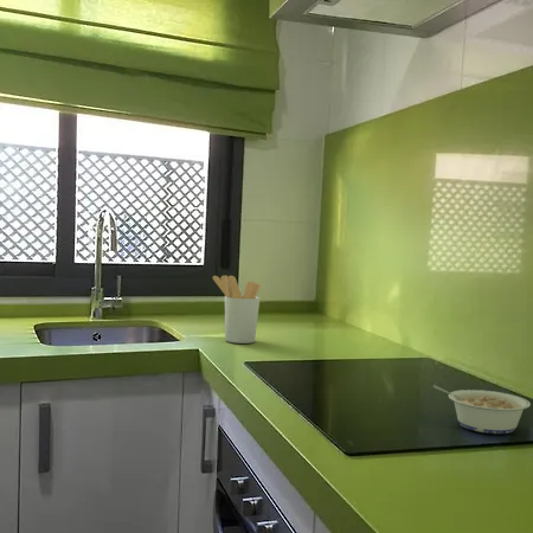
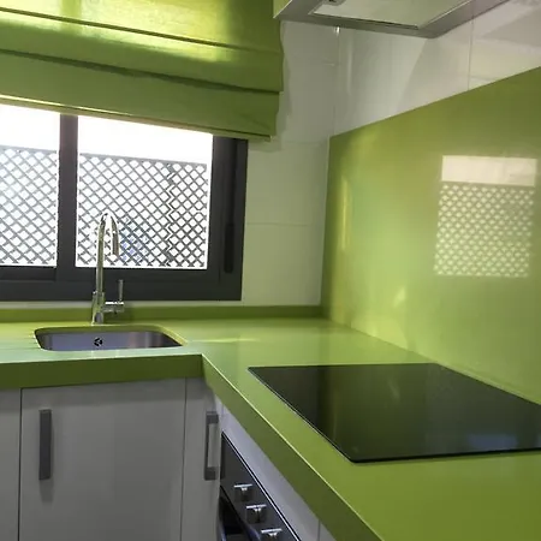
- utensil holder (235, 307)
- legume (484, 410)
